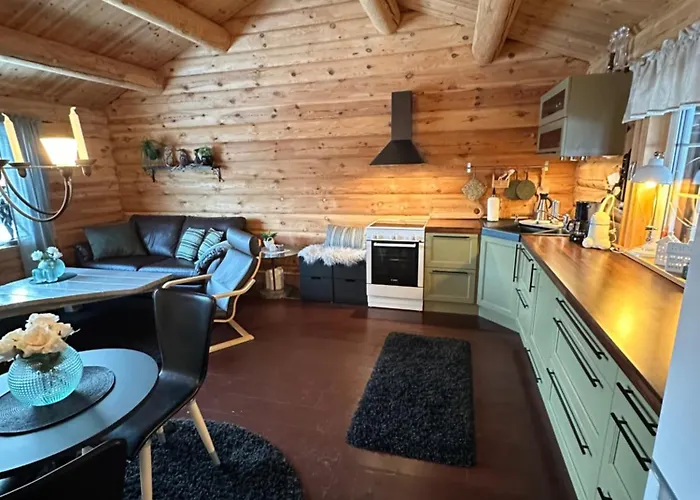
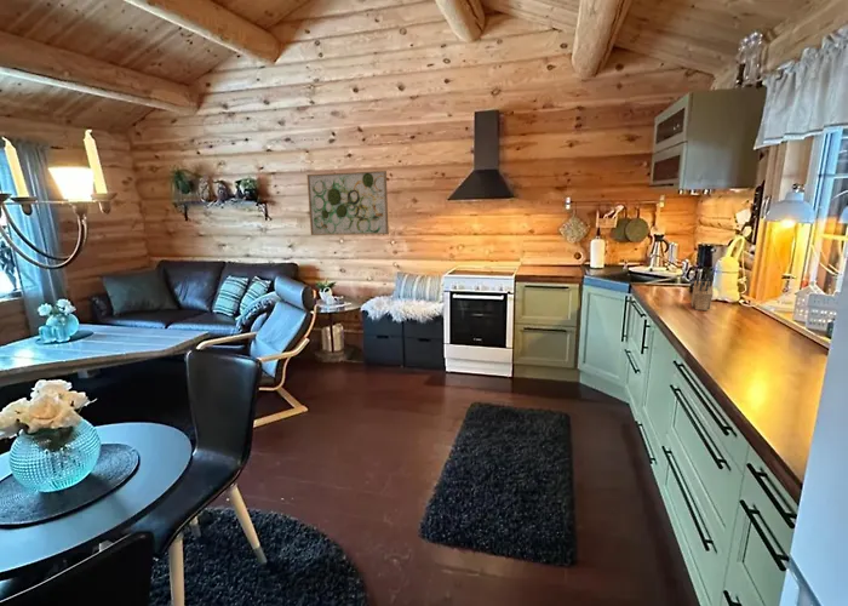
+ wall art (346, 204)
+ knife block (701, 290)
